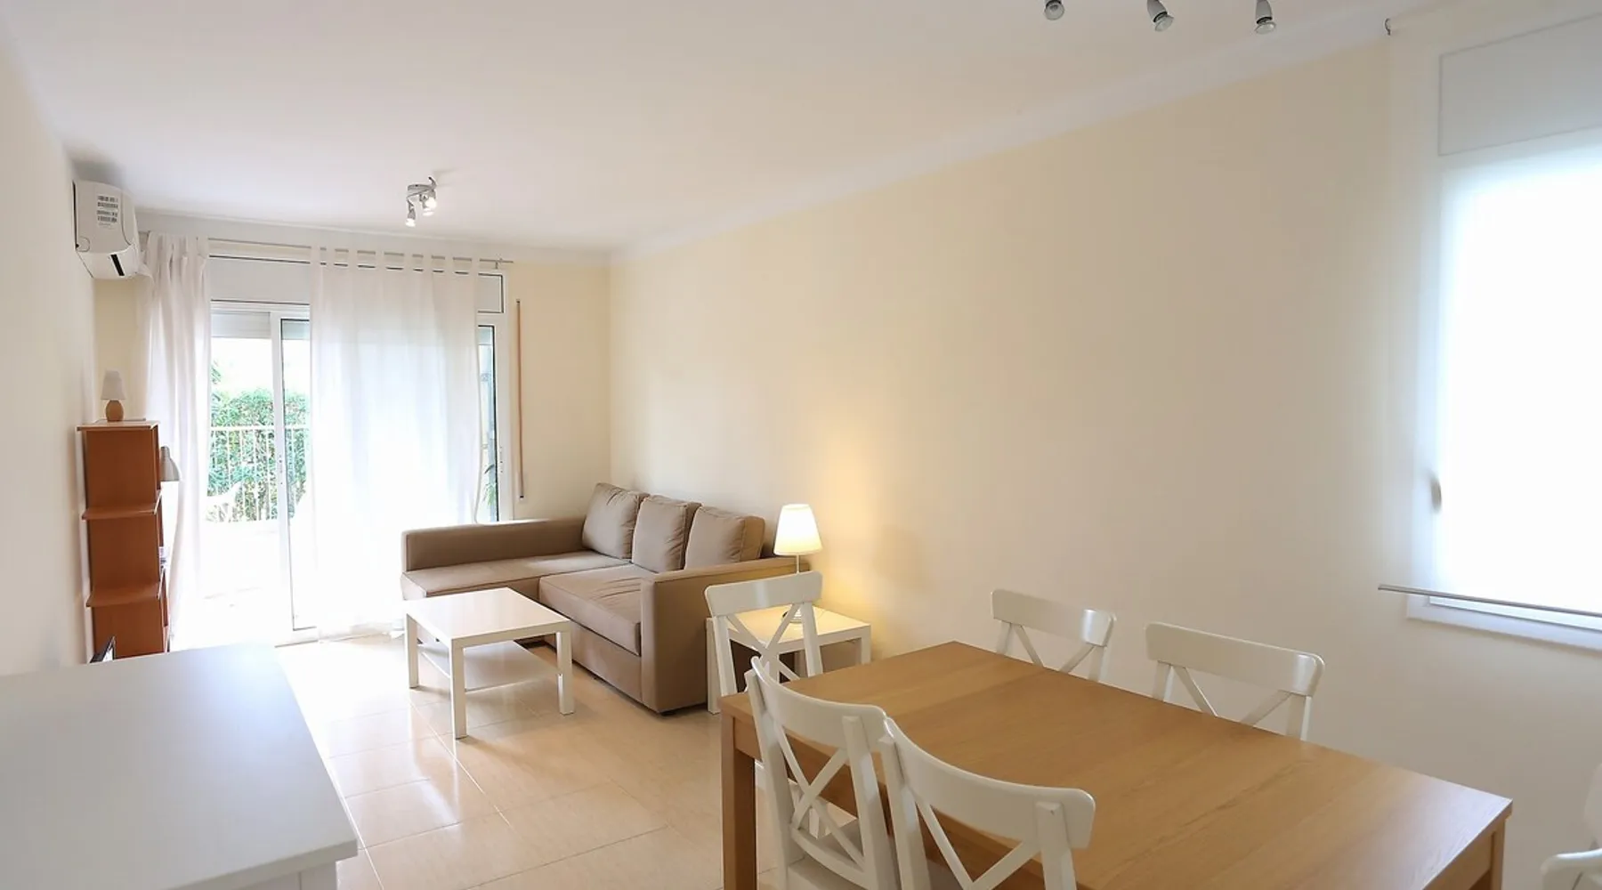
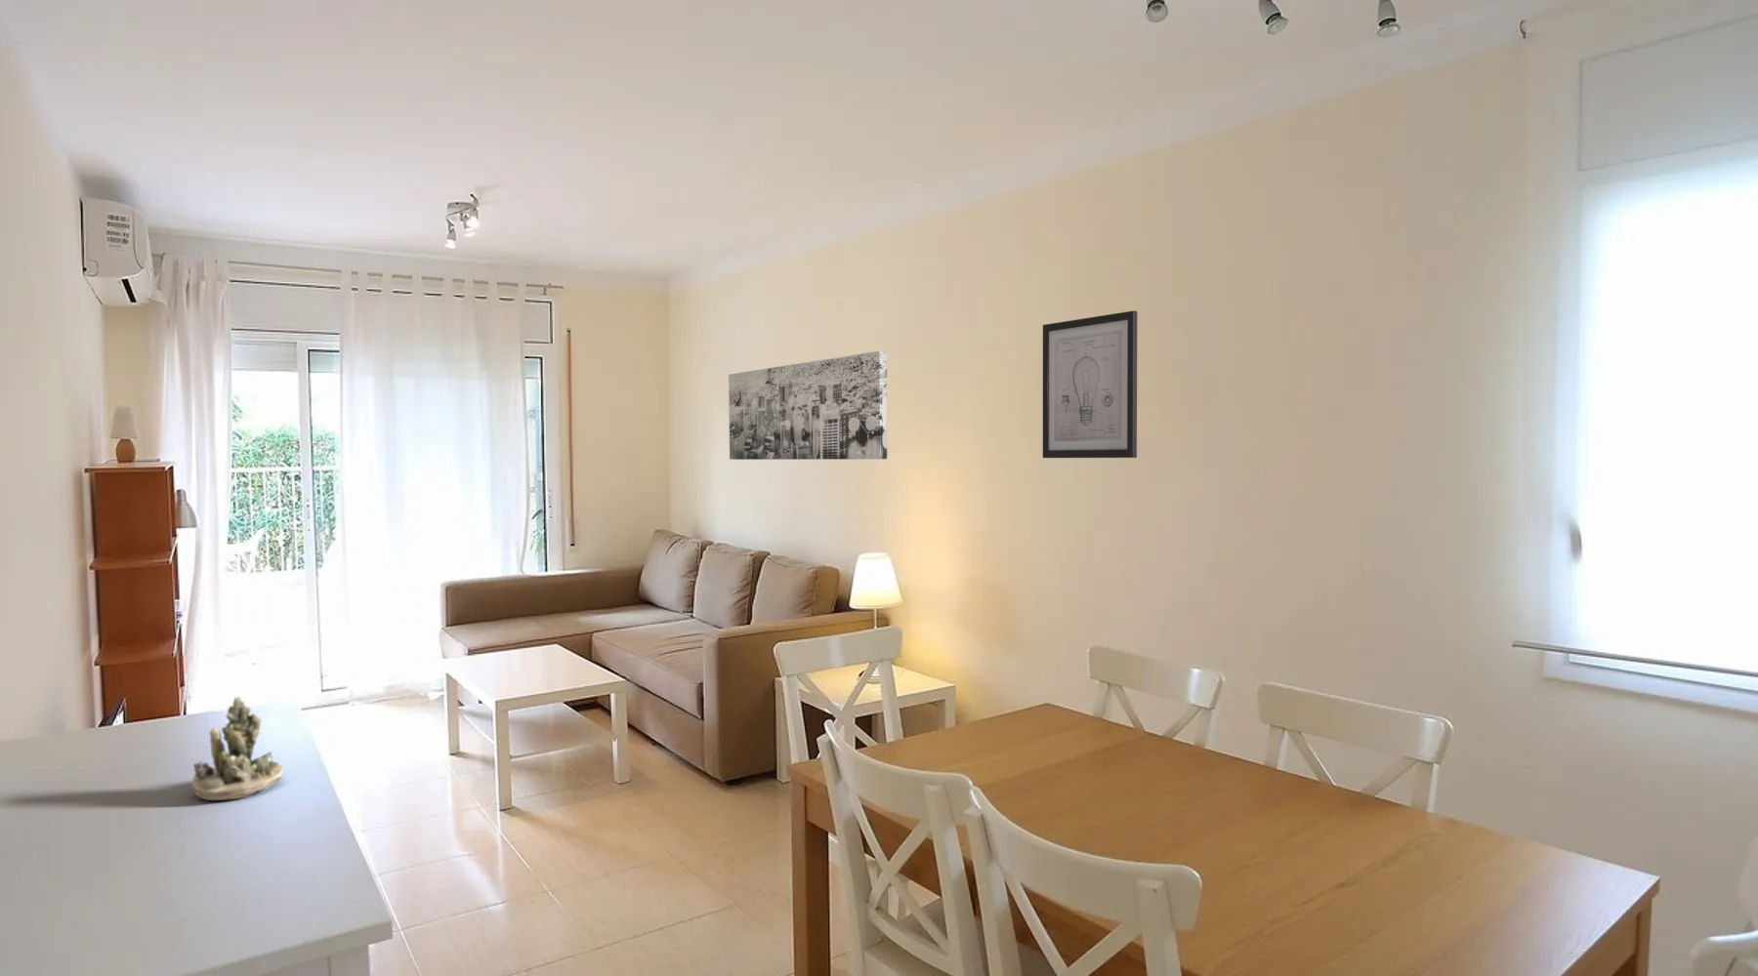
+ succulent planter (237, 744)
+ wall art (798, 411)
+ wall art (1087, 387)
